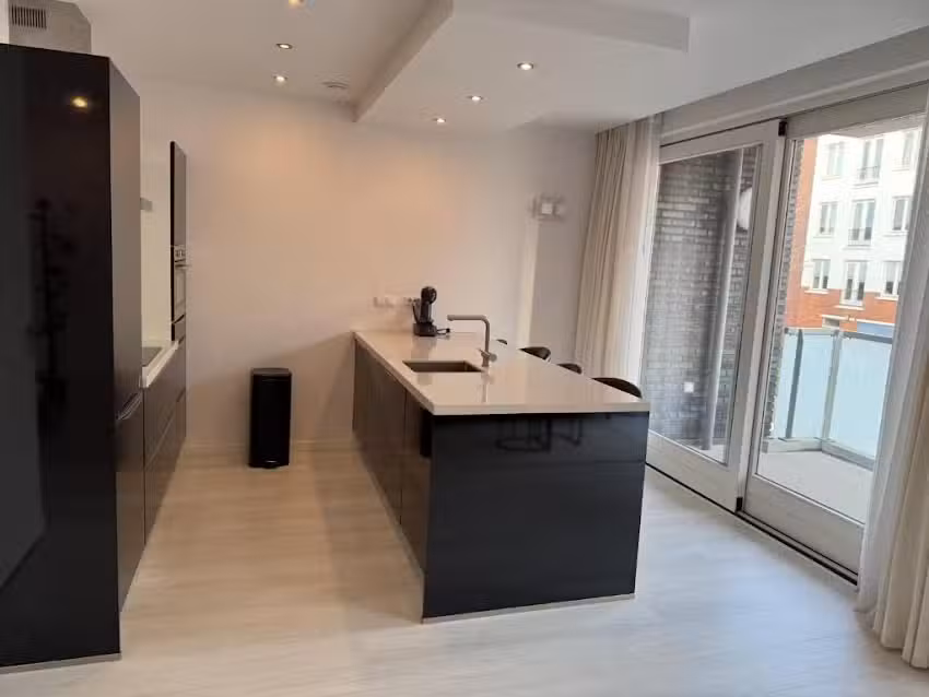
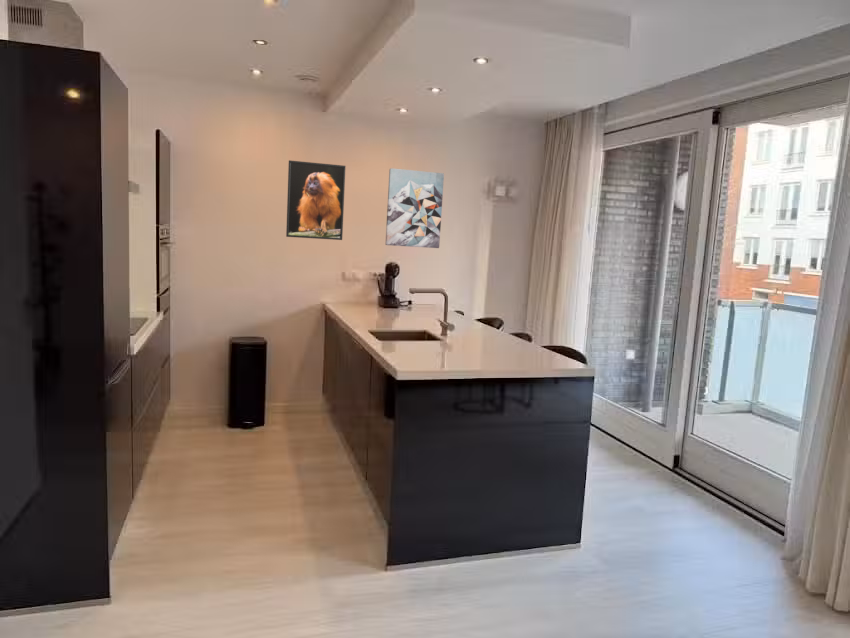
+ wall art (414, 209)
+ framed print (316, 201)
